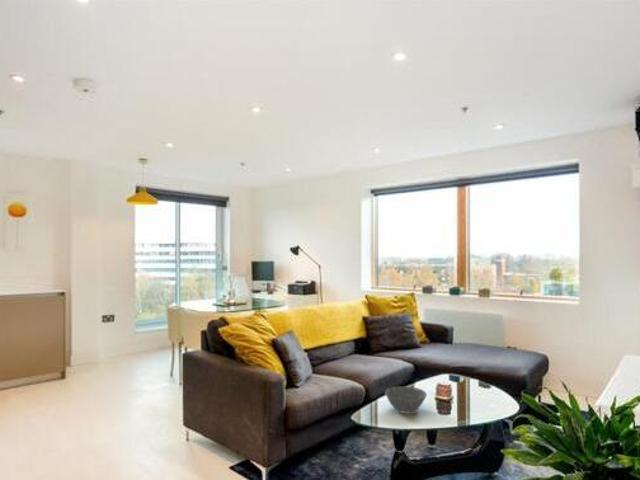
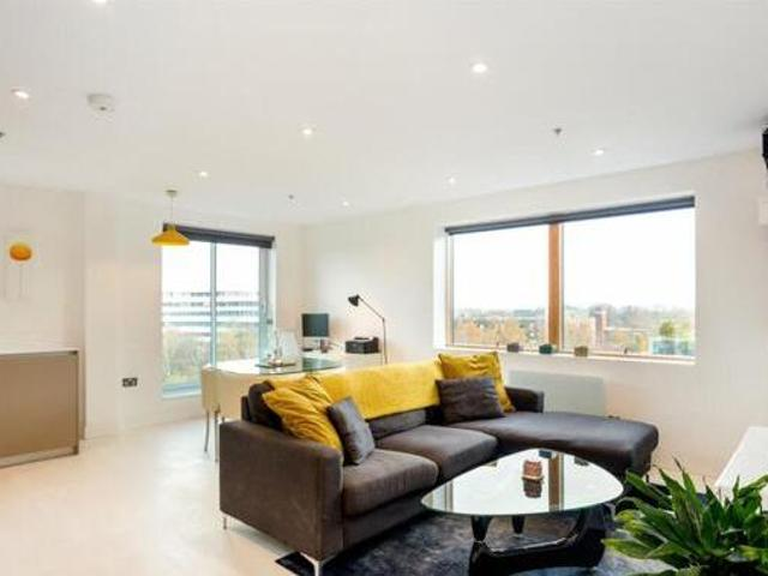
- bowl (405, 400)
